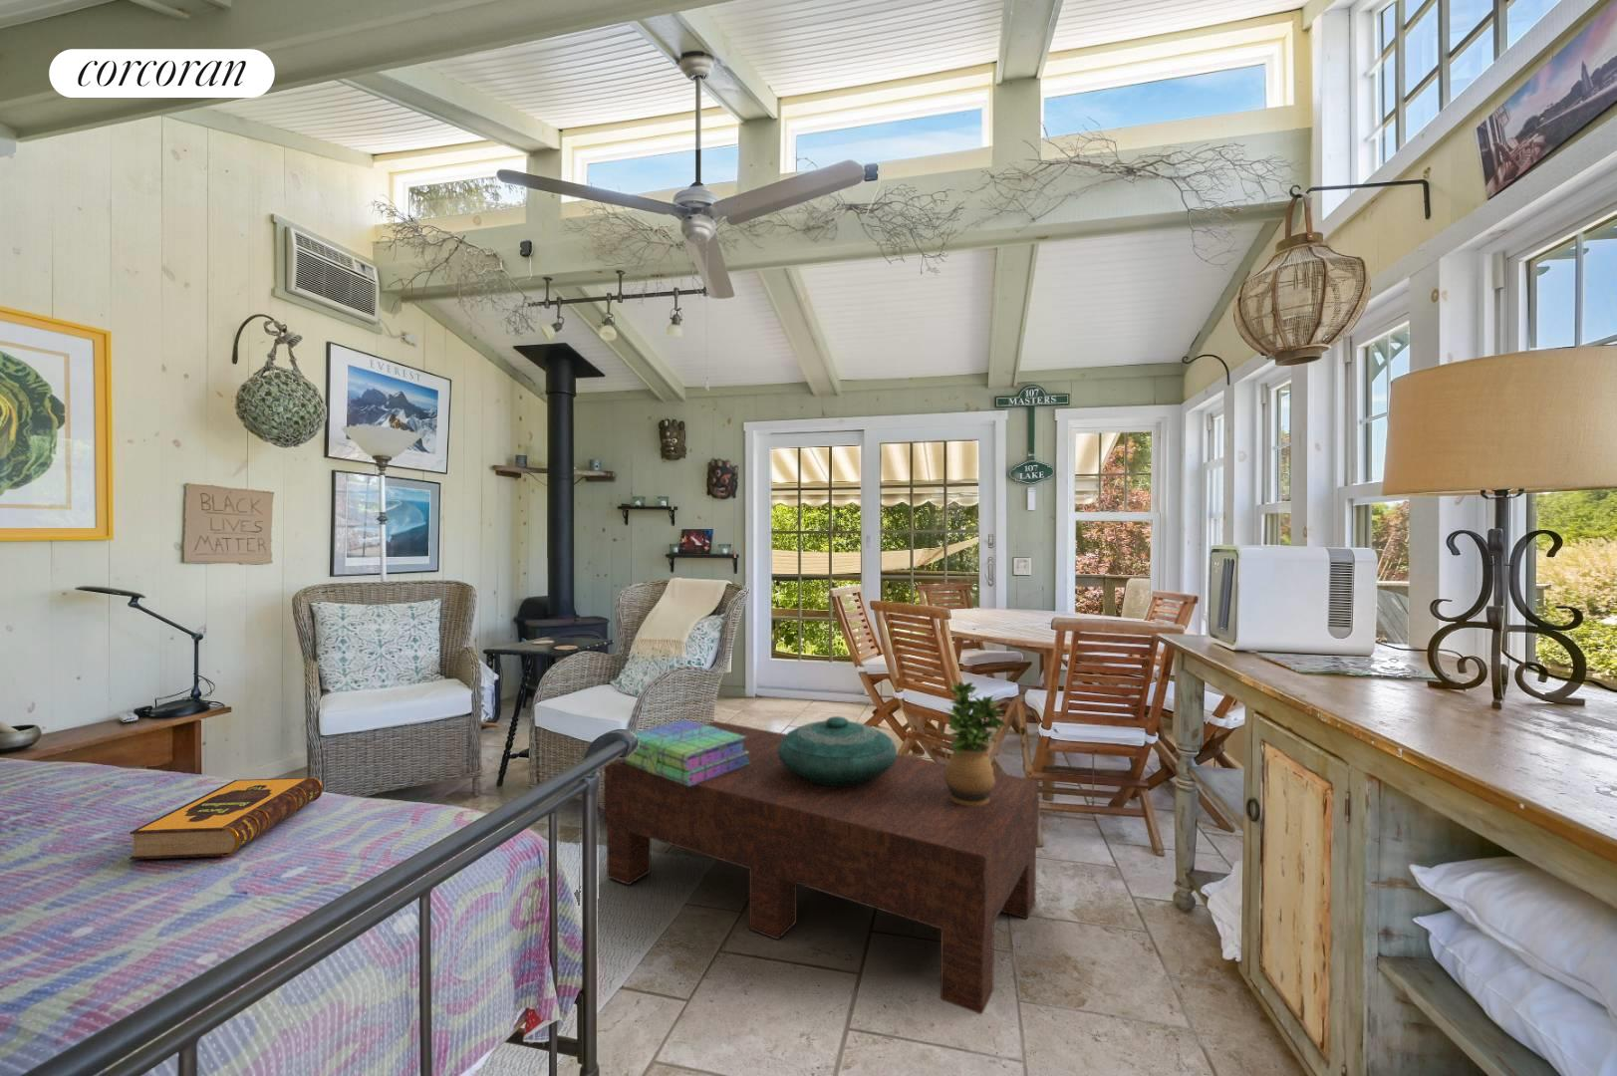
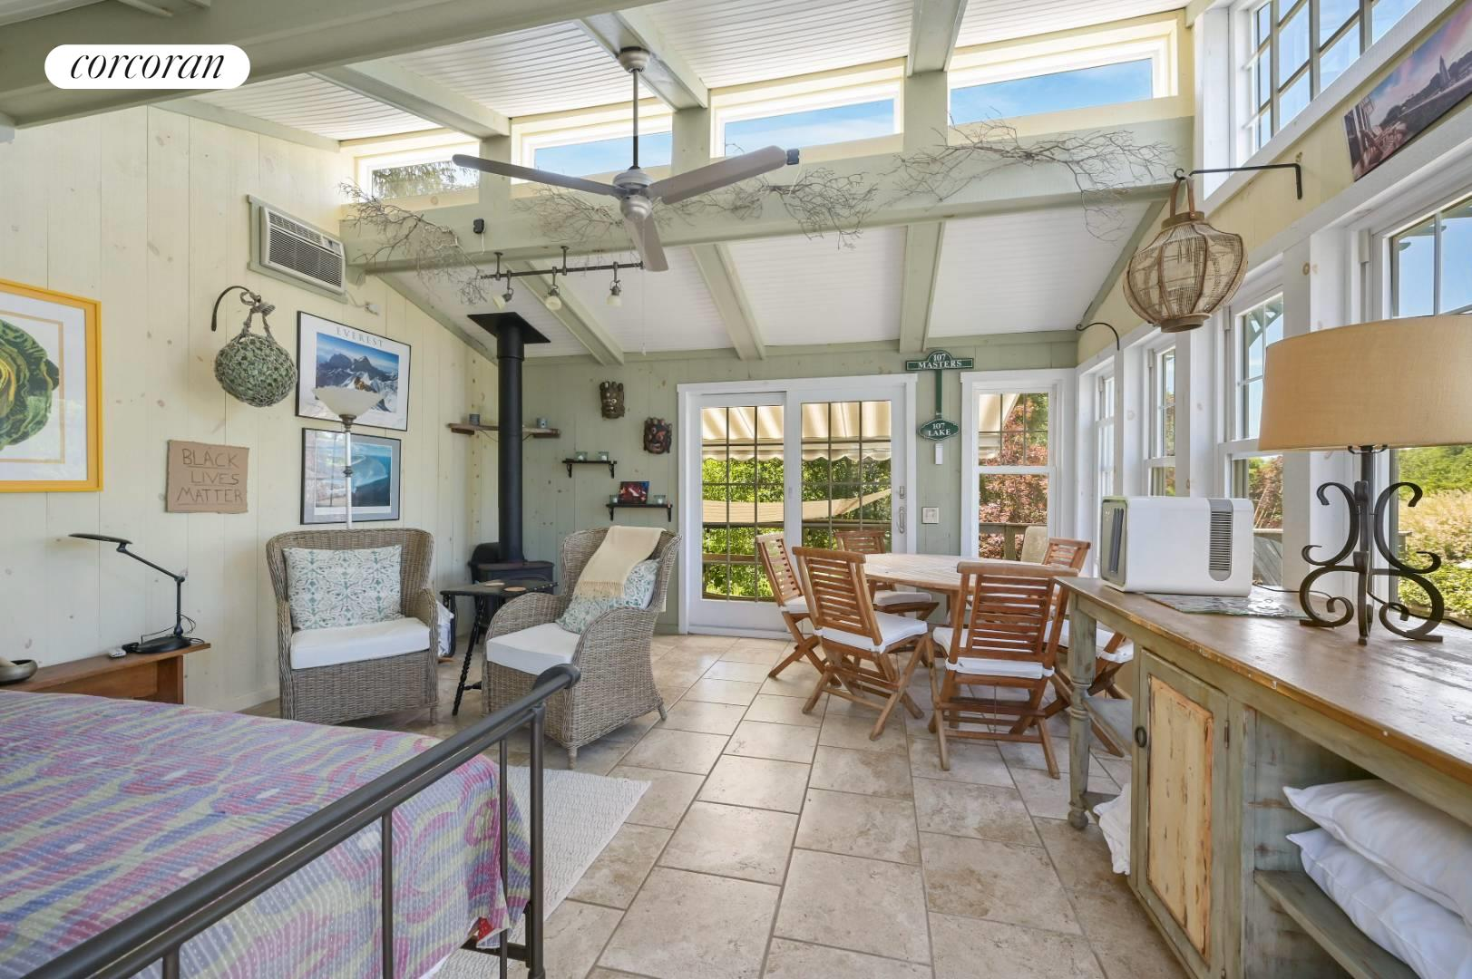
- stack of books (684, 748)
- potted plant (971, 740)
- coffee table (813, 830)
- decorative bowl (837, 745)
- hardback book (236, 814)
